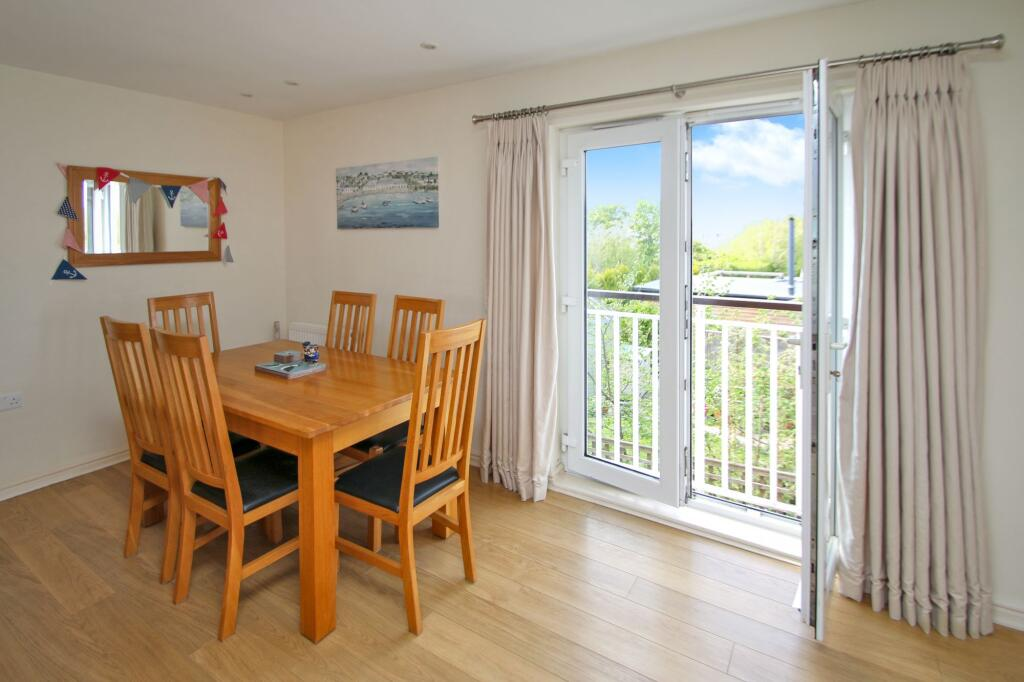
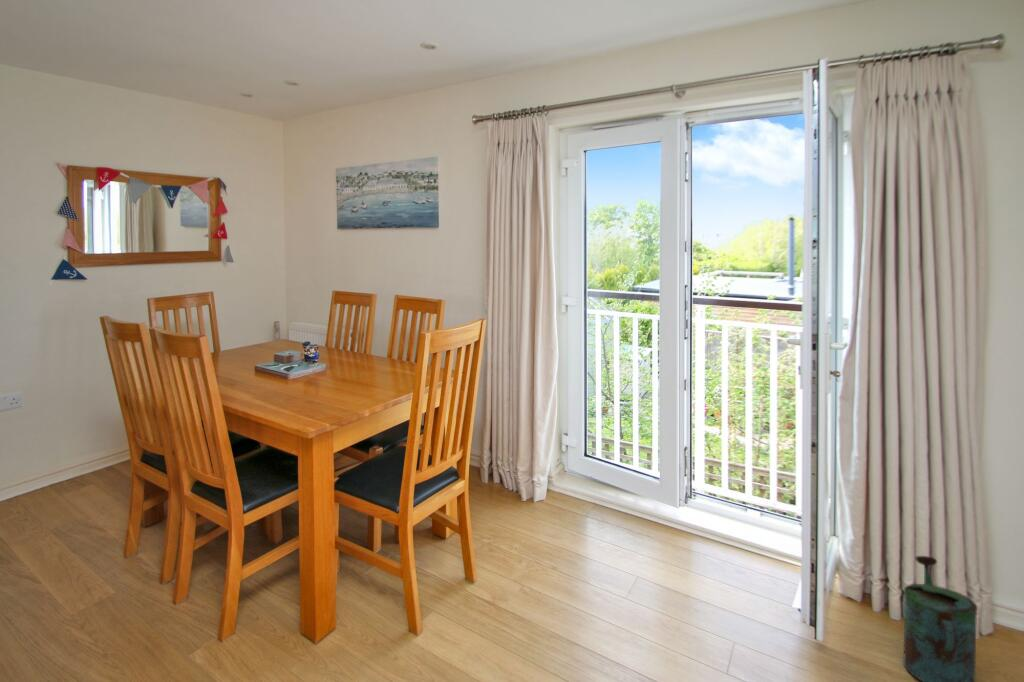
+ watering can (935, 619)
